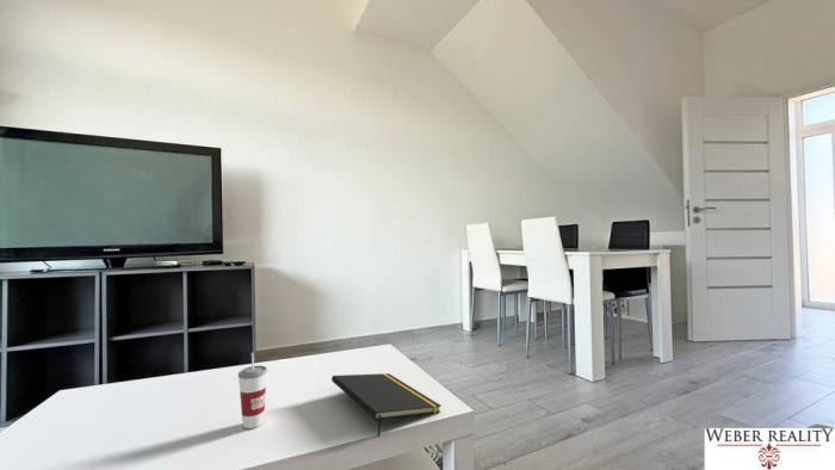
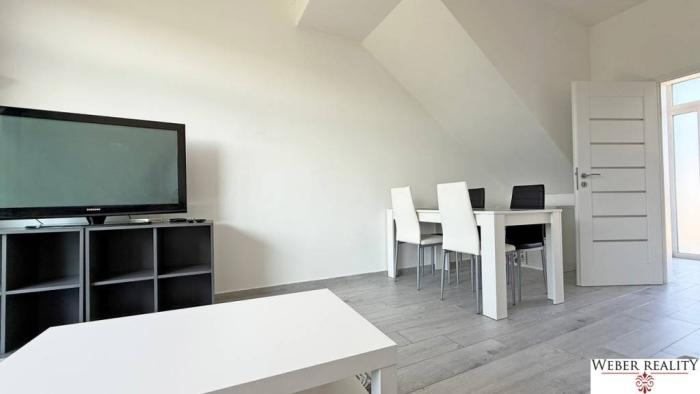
- notepad (383, 392)
- cup (253, 386)
